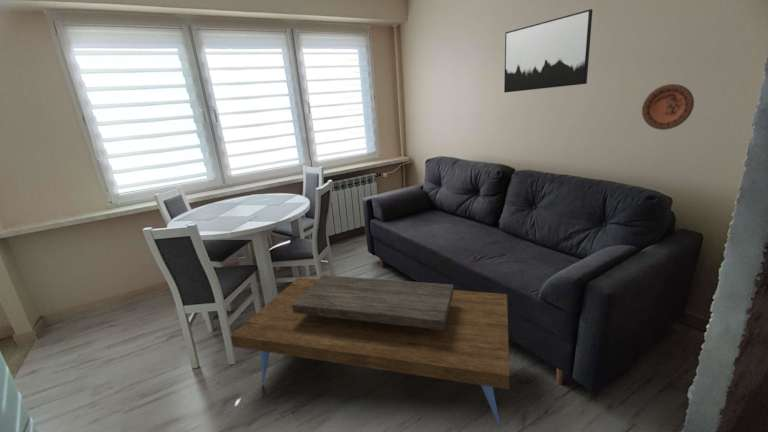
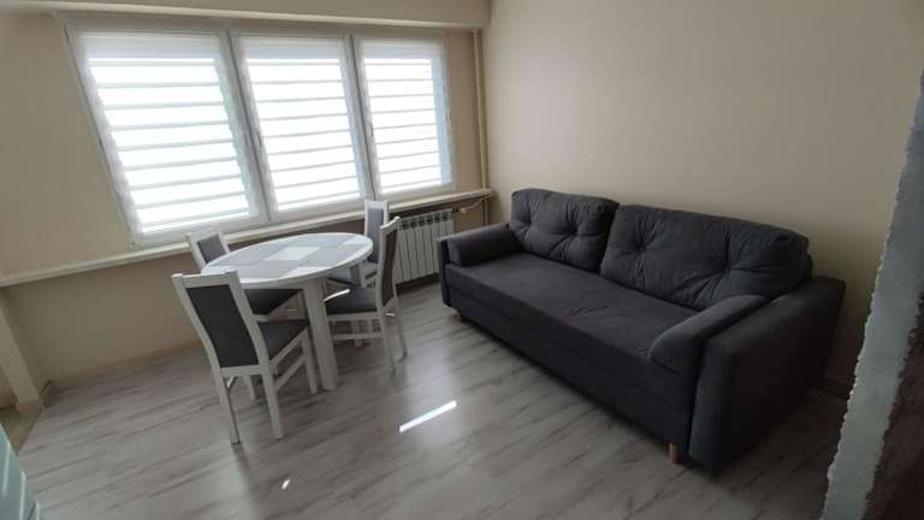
- decorative plate (666, 107)
- coffee table (377, 337)
- wall art (542, 56)
